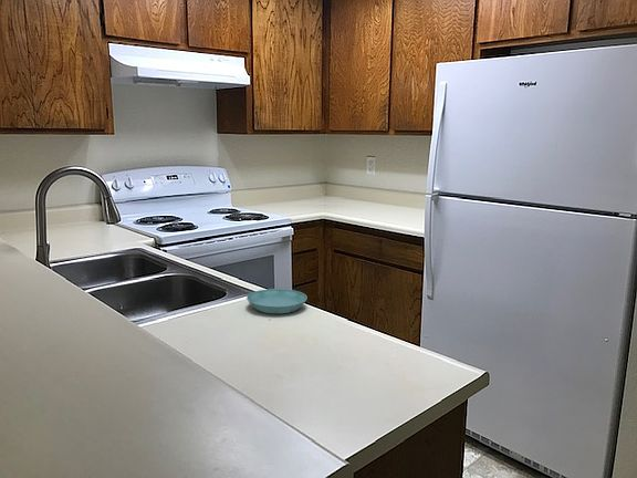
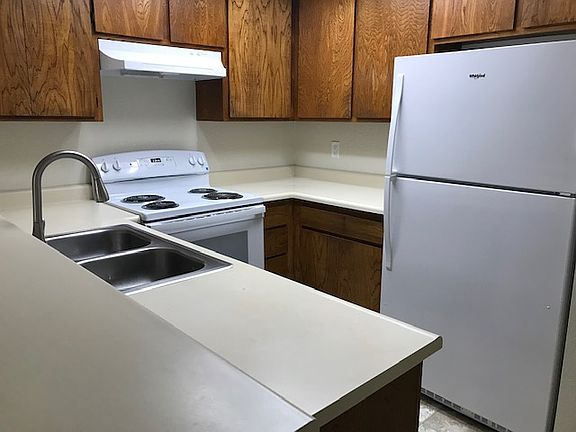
- saucer (276, 301)
